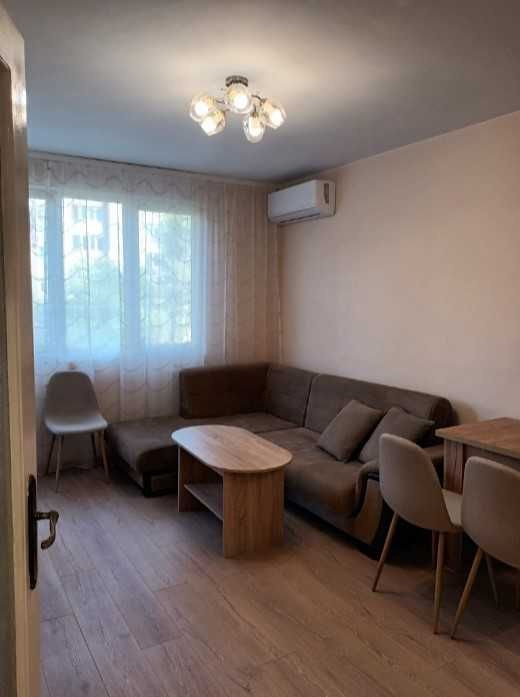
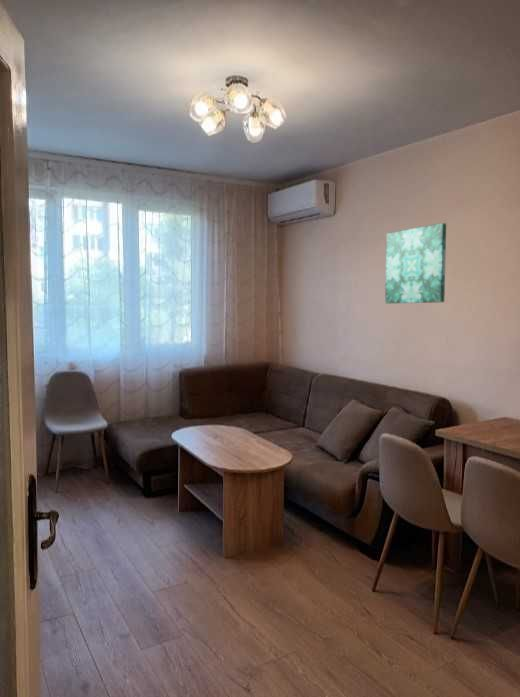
+ wall art (414, 266)
